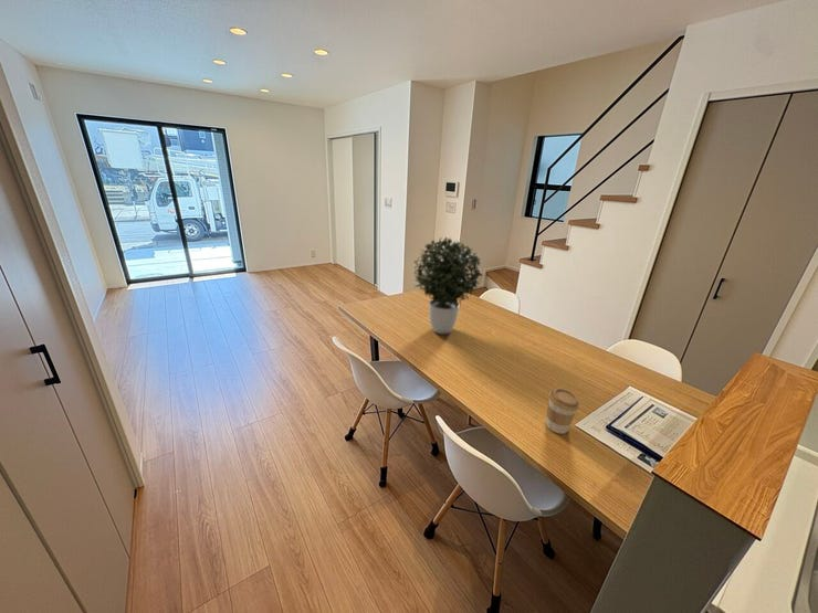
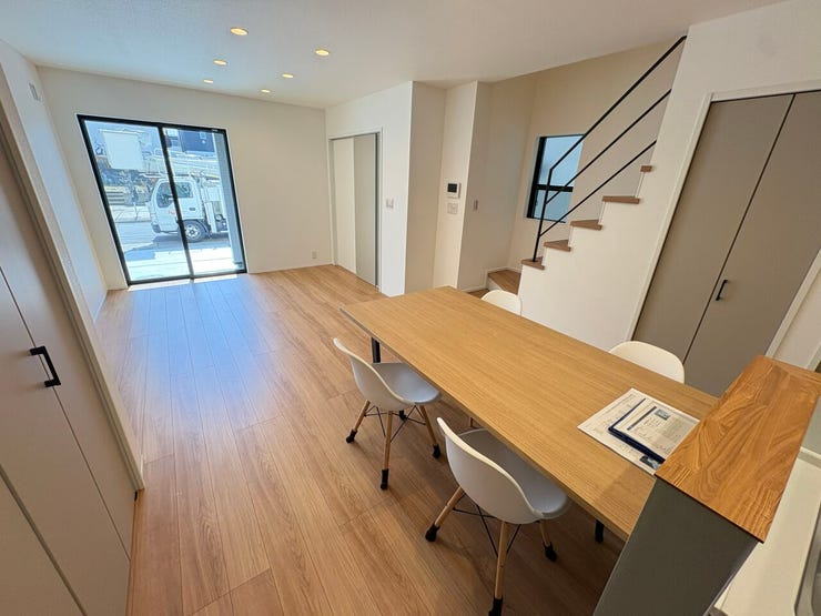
- potted plant (445, 286)
- coffee cup (560, 410)
